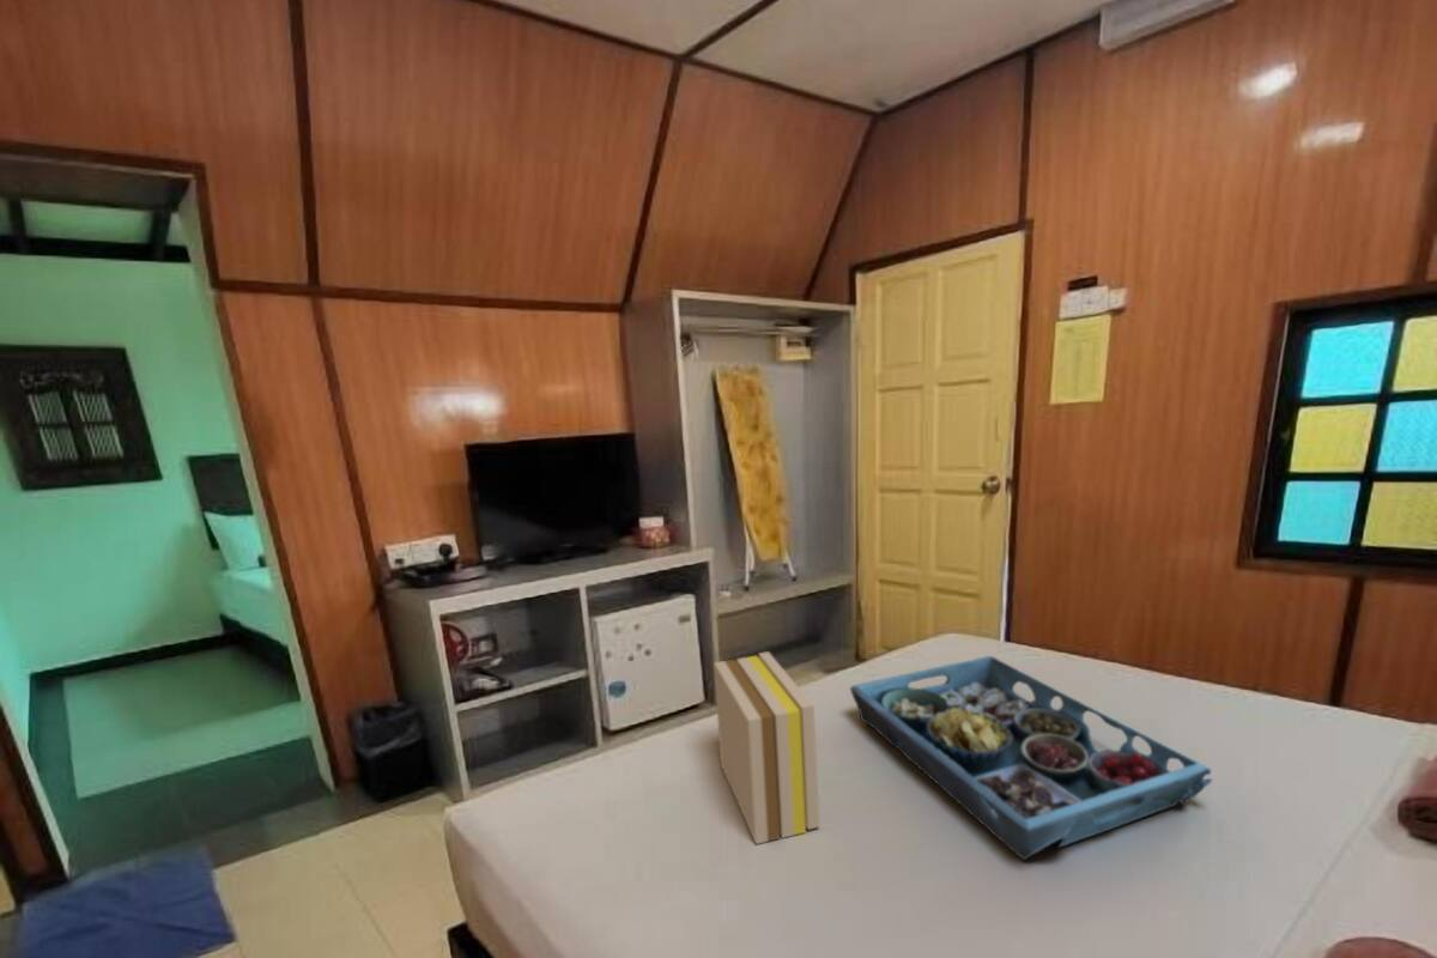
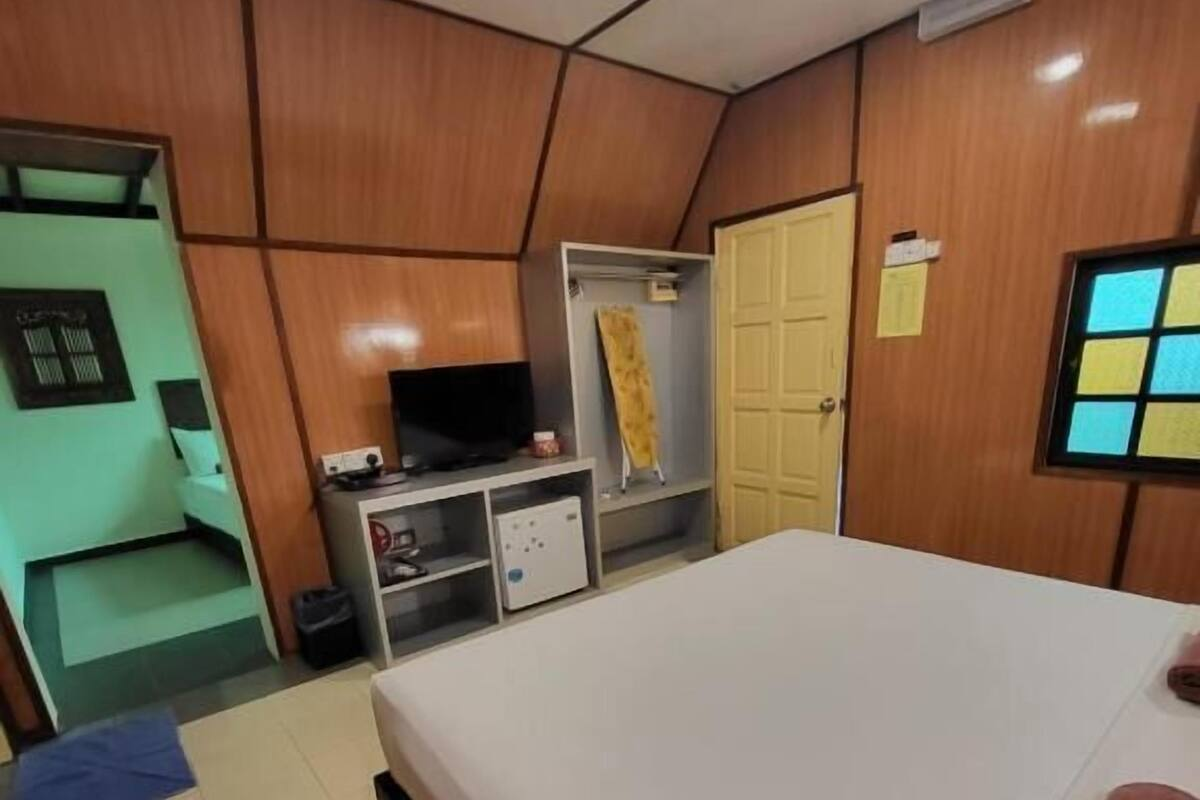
- book (763, 738)
- serving tray (1002, 736)
